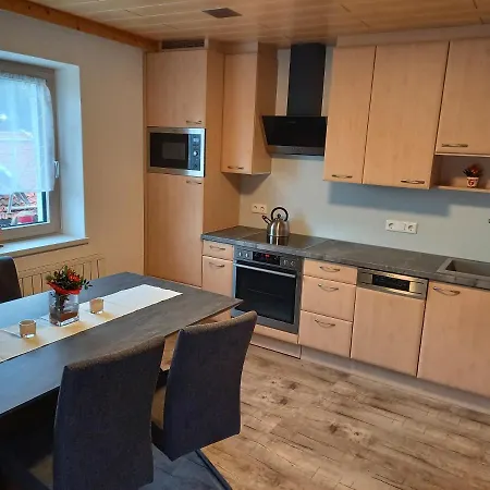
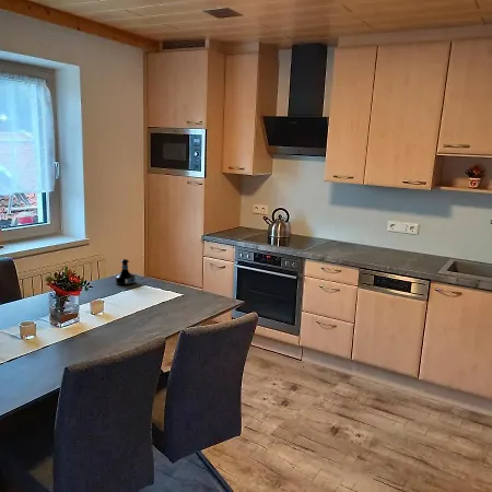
+ tequila bottle (125, 271)
